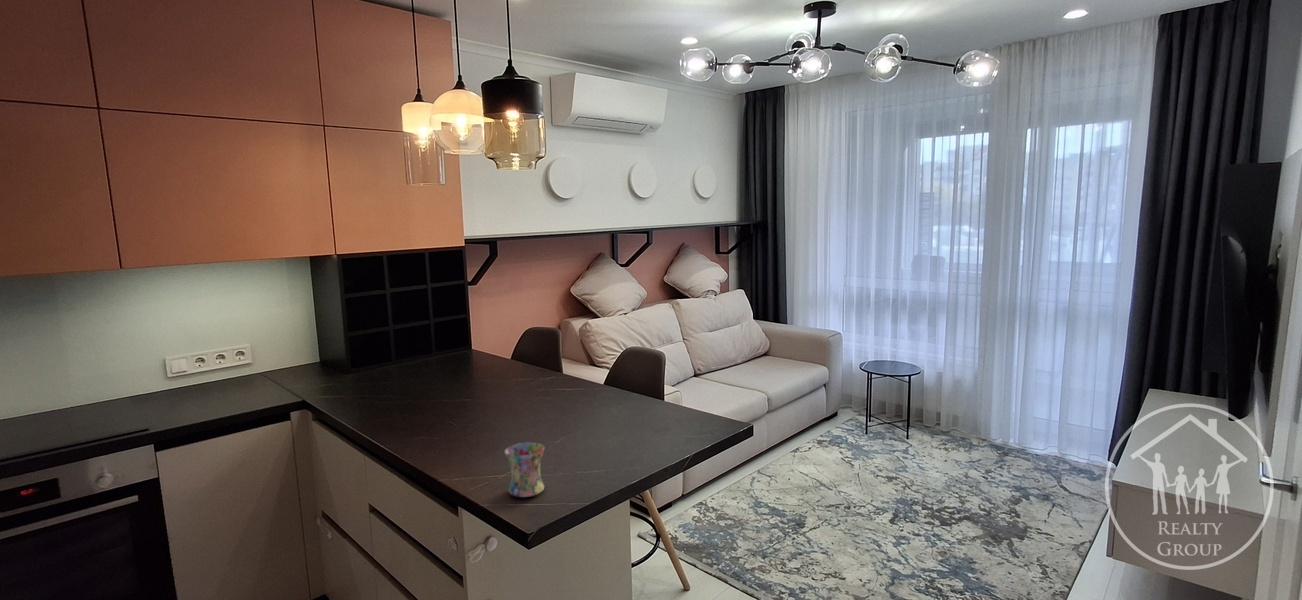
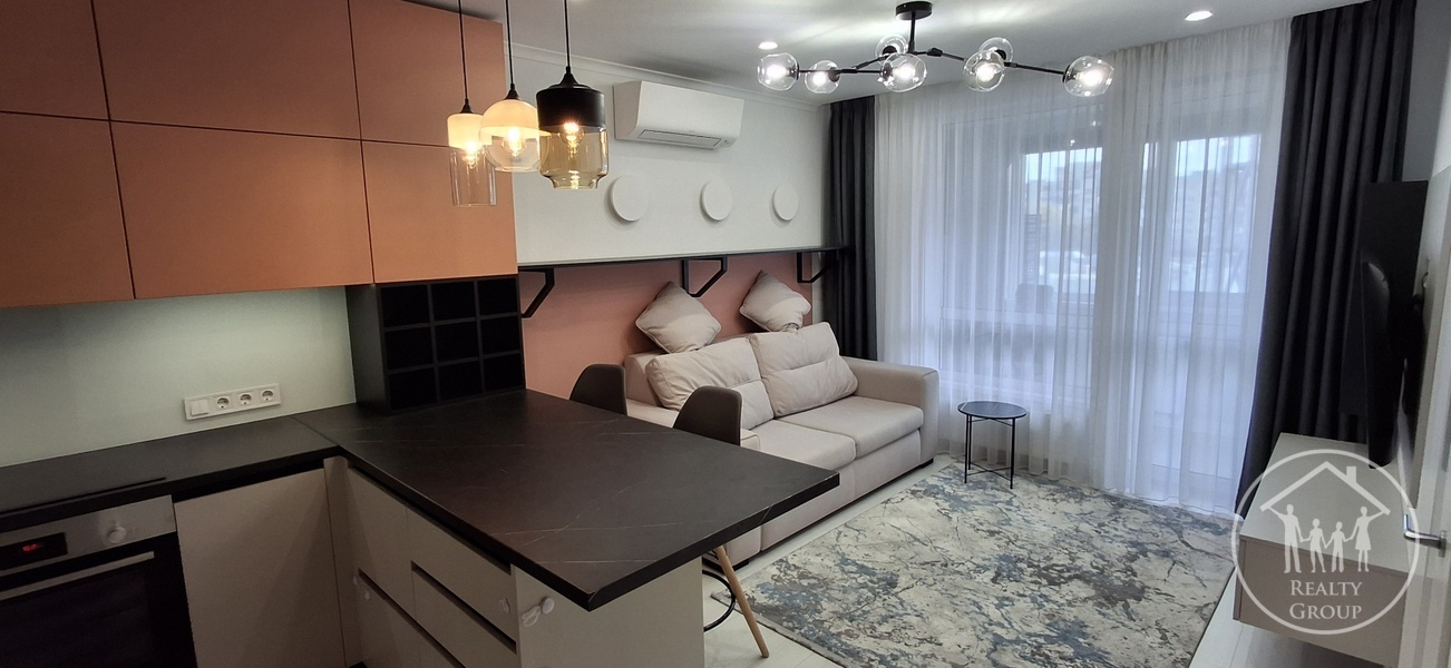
- mug (523, 472)
